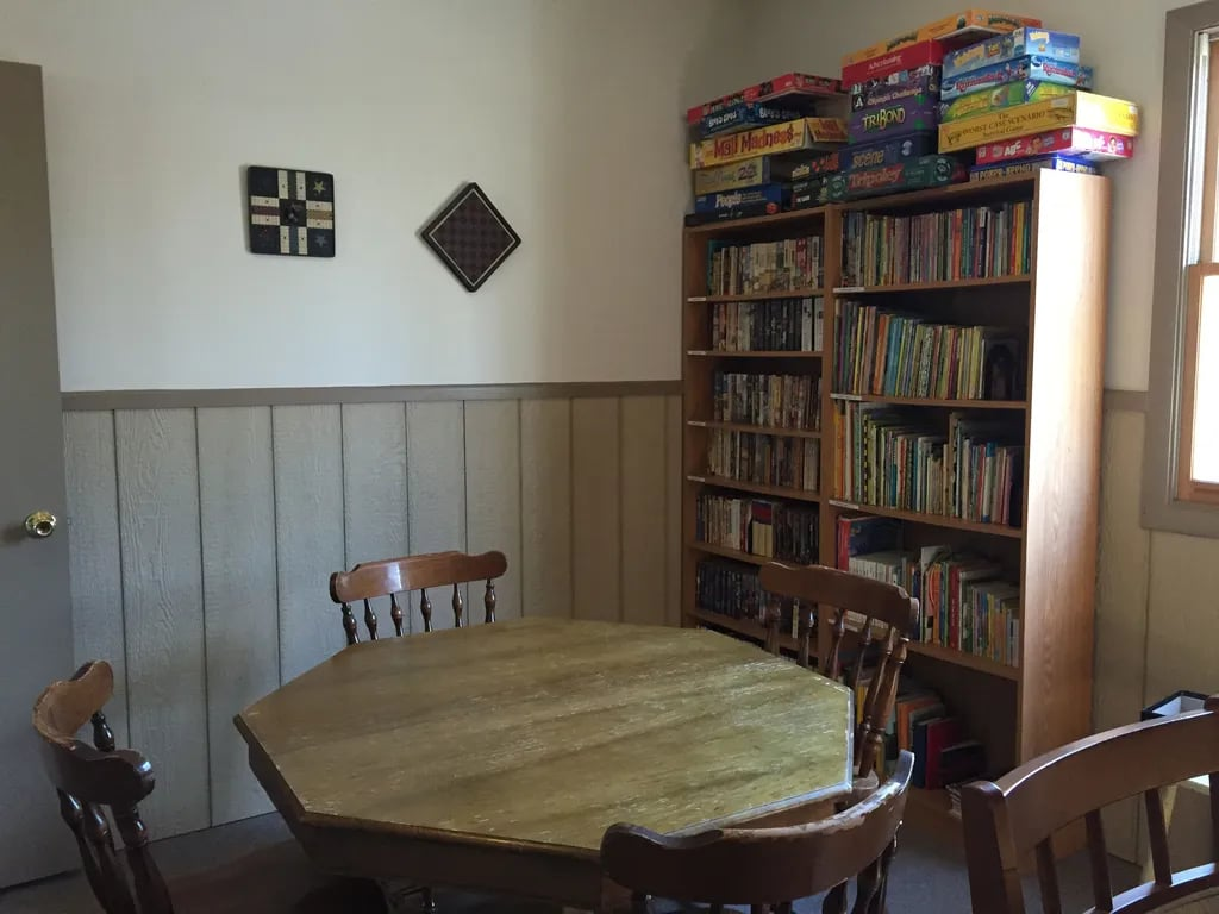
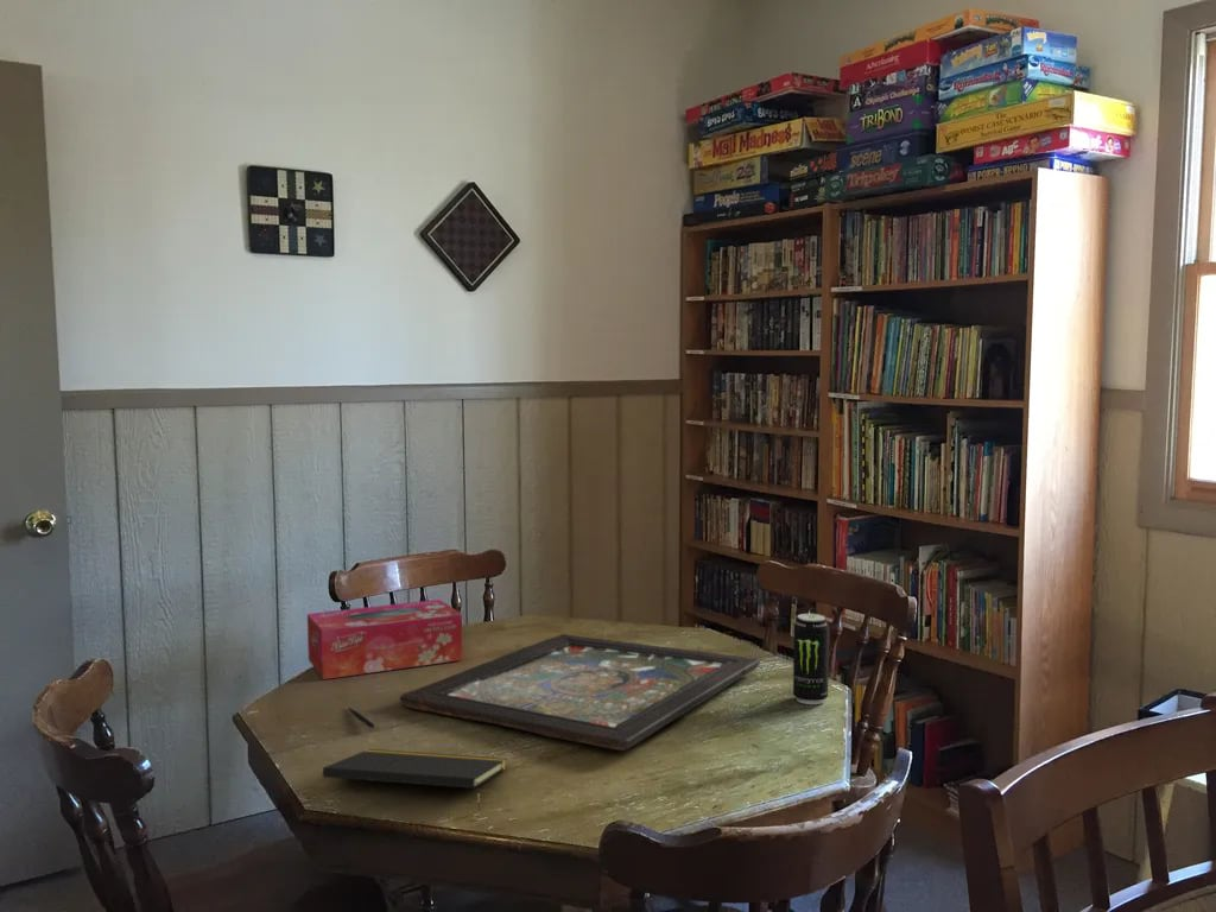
+ pen (360, 715)
+ board game (588, 682)
+ beverage can (810, 658)
+ notepad (418, 767)
+ tissue box (385, 636)
